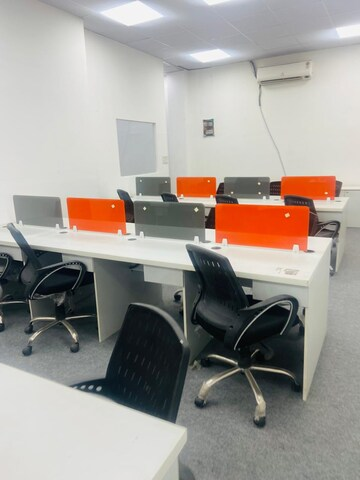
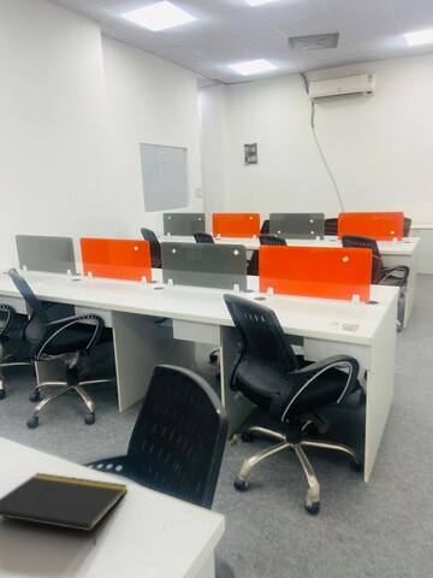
+ notepad (60, 499)
+ ceiling vent (313, 42)
